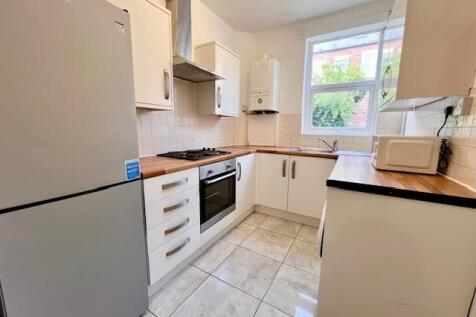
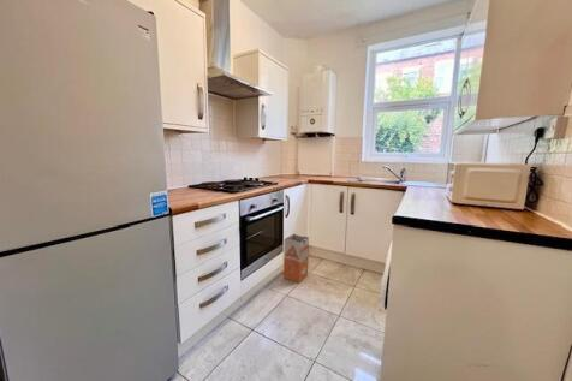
+ waste bin (297, 256)
